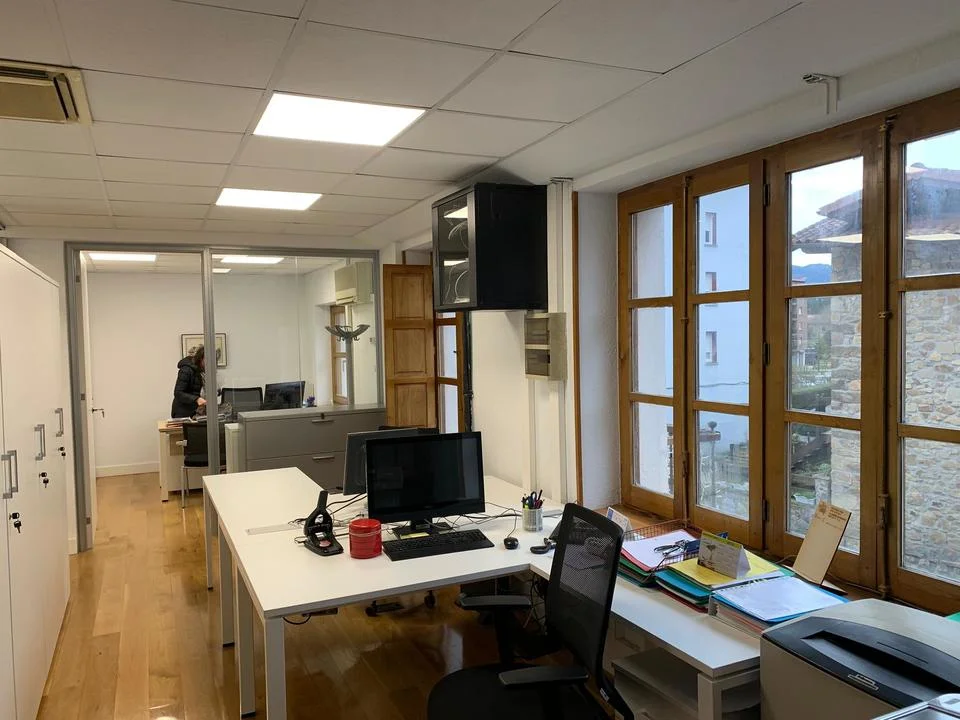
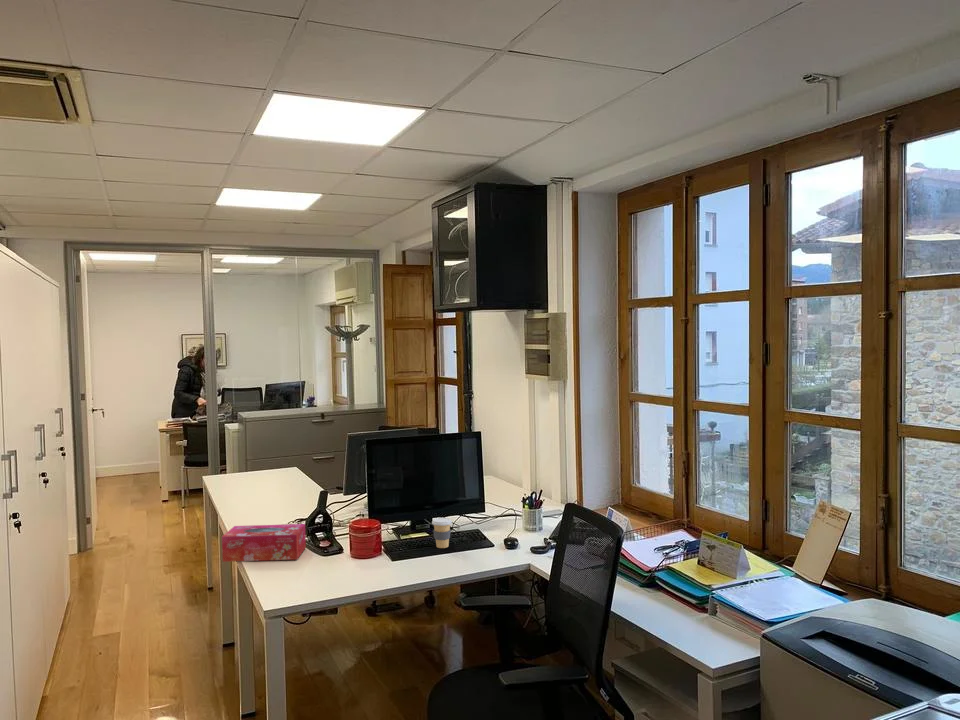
+ tissue box (265, 542)
+ coffee cup (442, 533)
